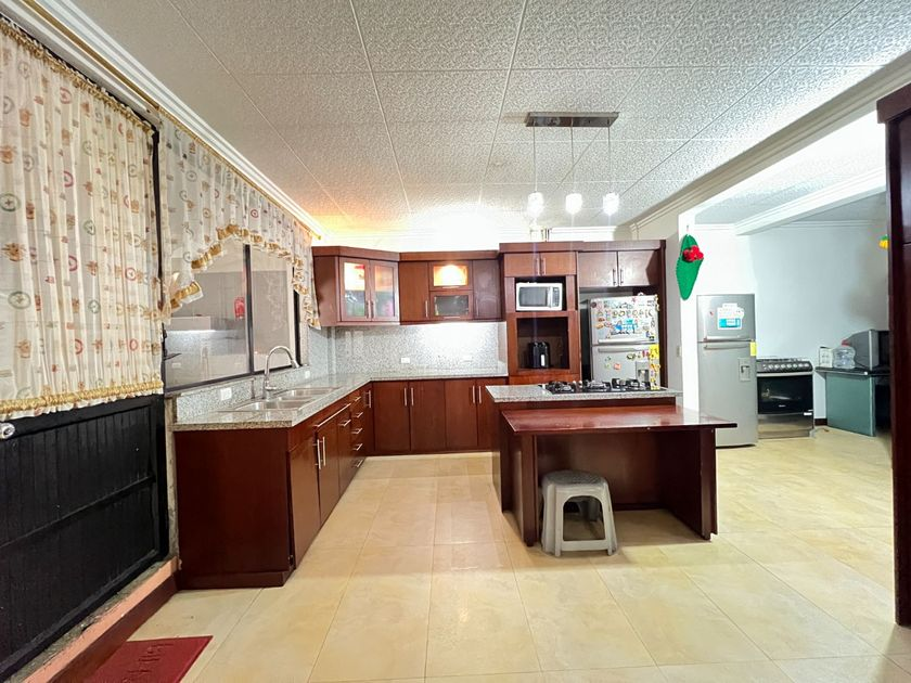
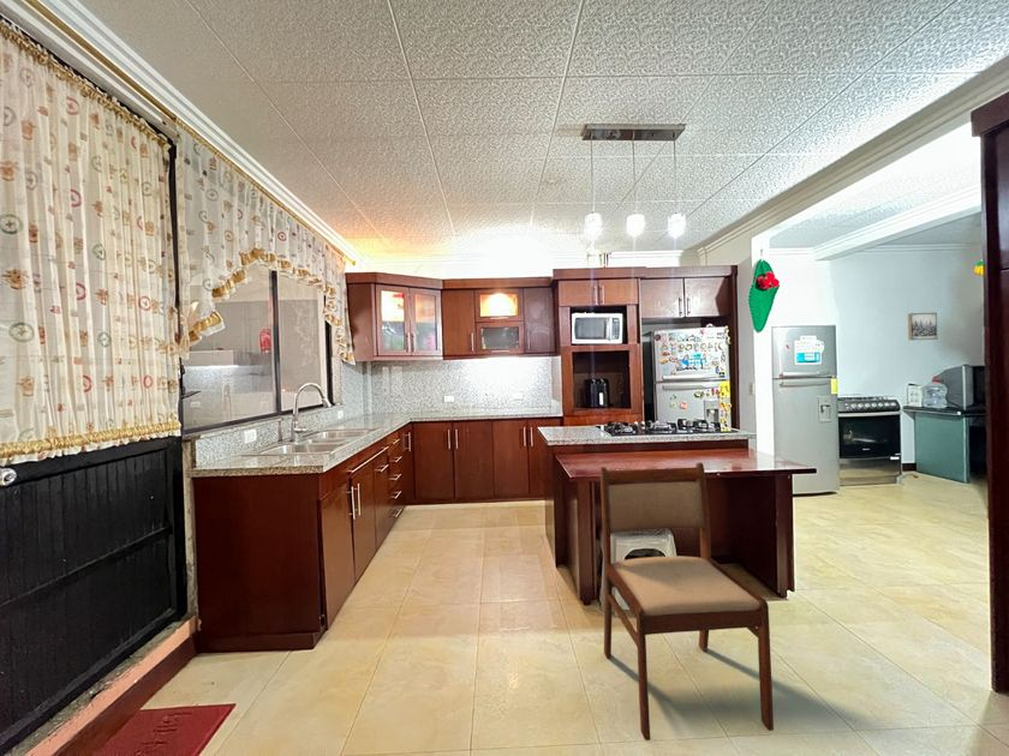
+ wall art (923, 326)
+ dining chair (674, 580)
